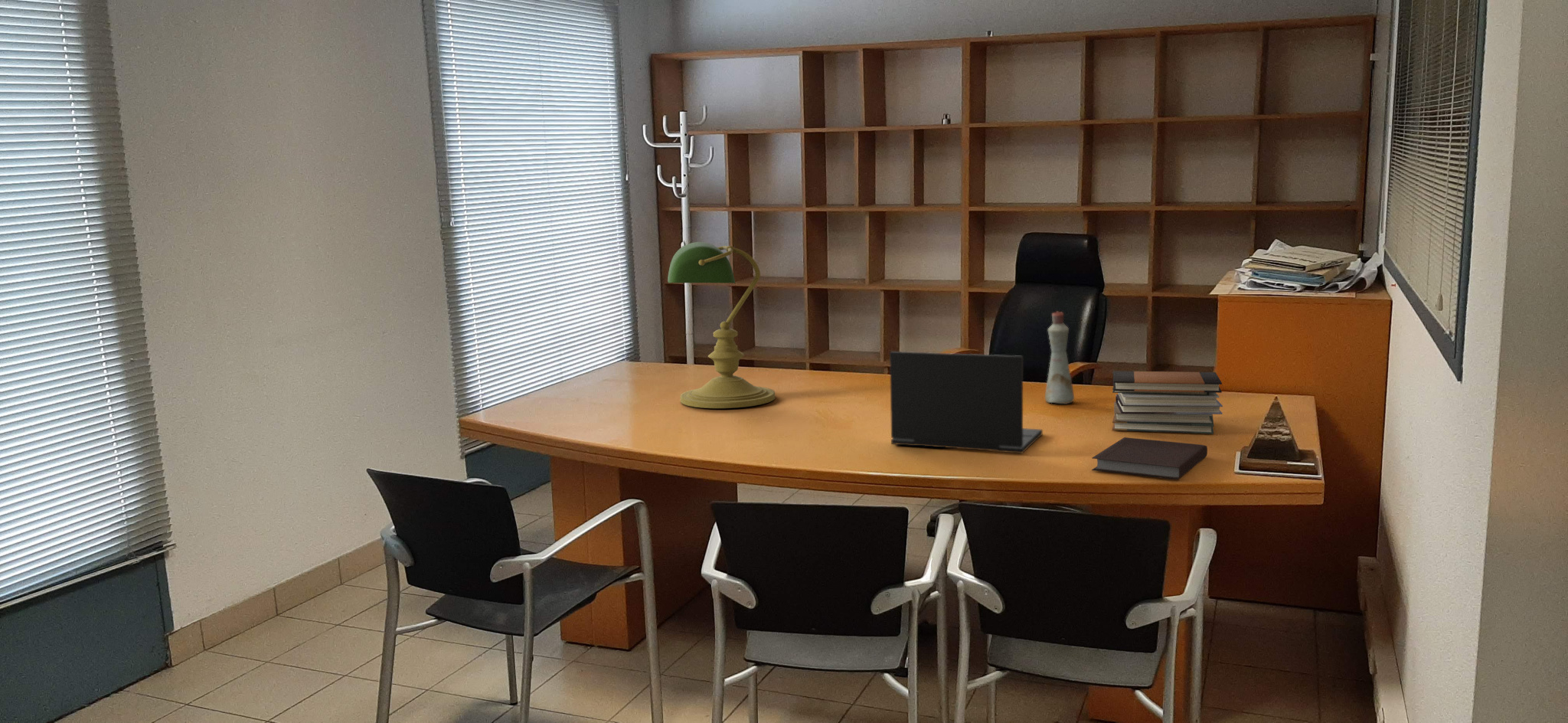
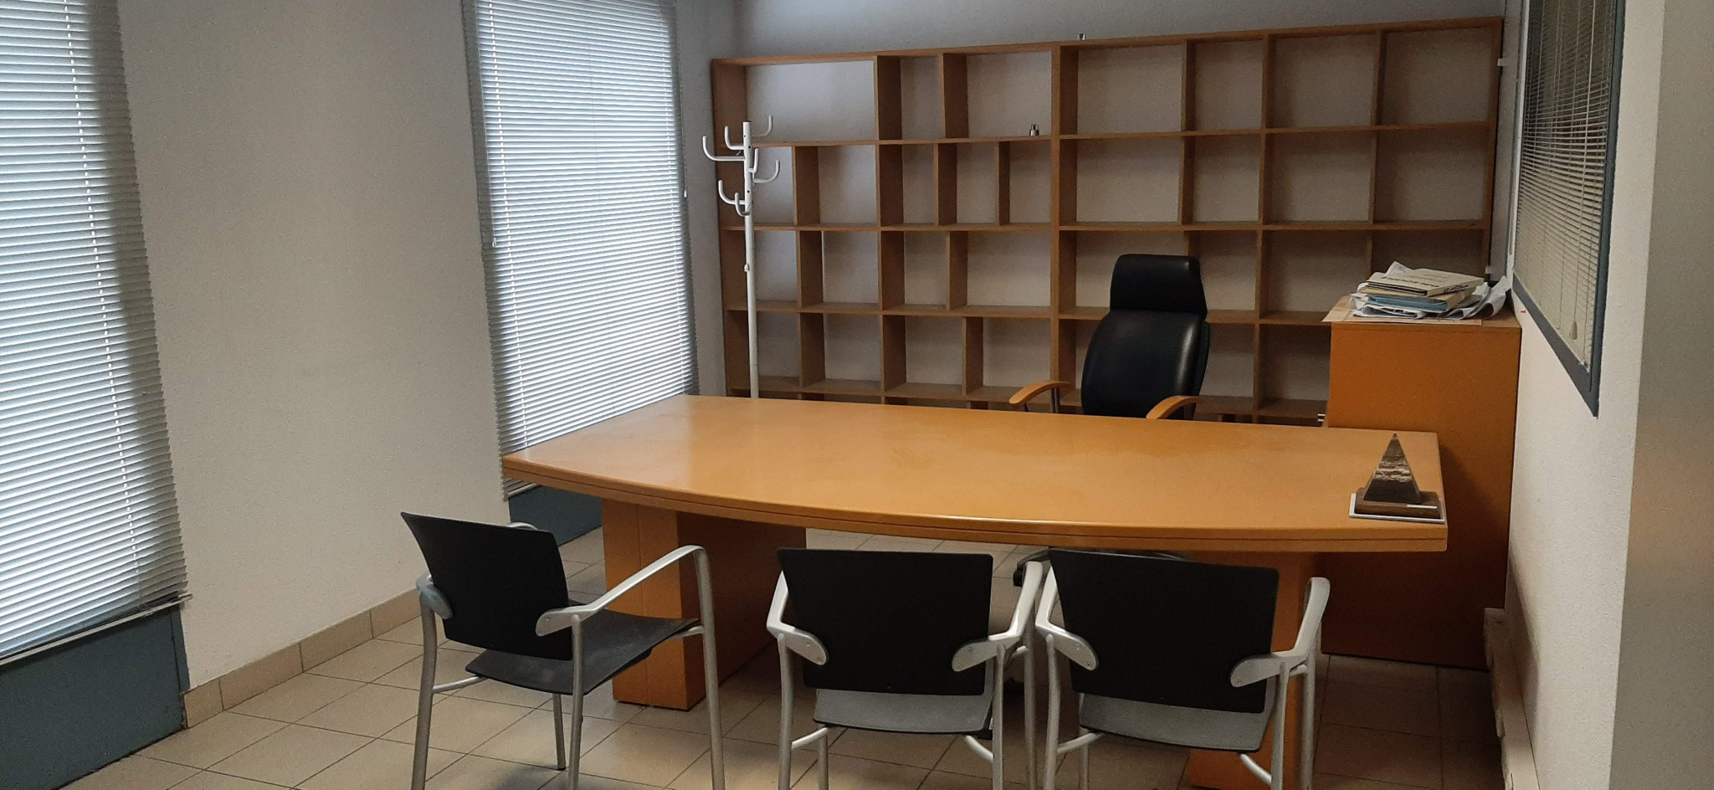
- laptop (967, 394)
- notebook (1150, 457)
- book stack (1165, 401)
- bottle (1059, 356)
- desk lamp (720, 323)
